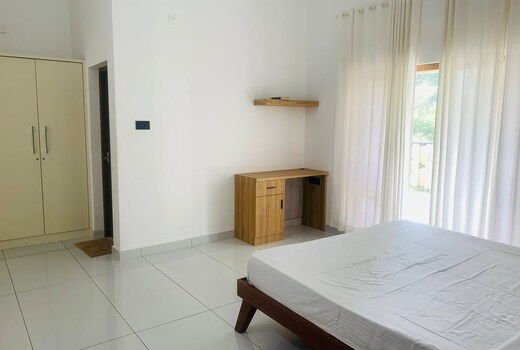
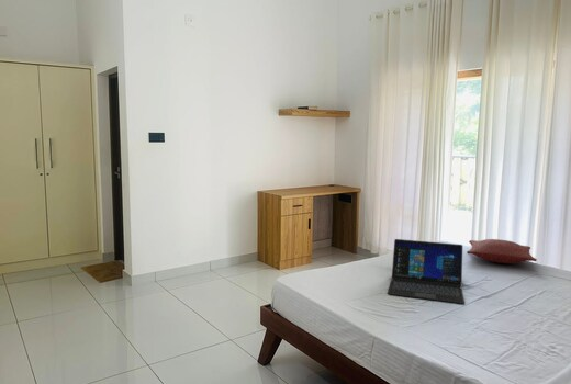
+ laptop (426, 268)
+ pillow (500, 250)
